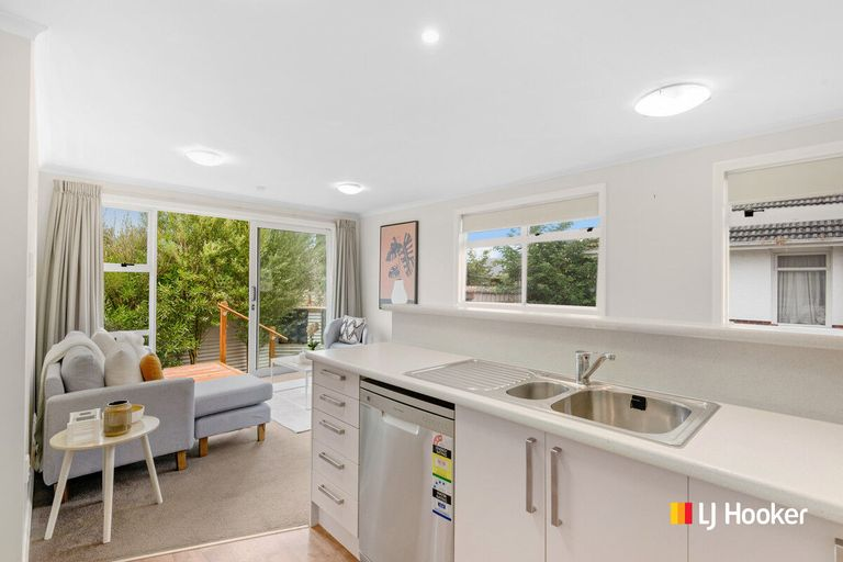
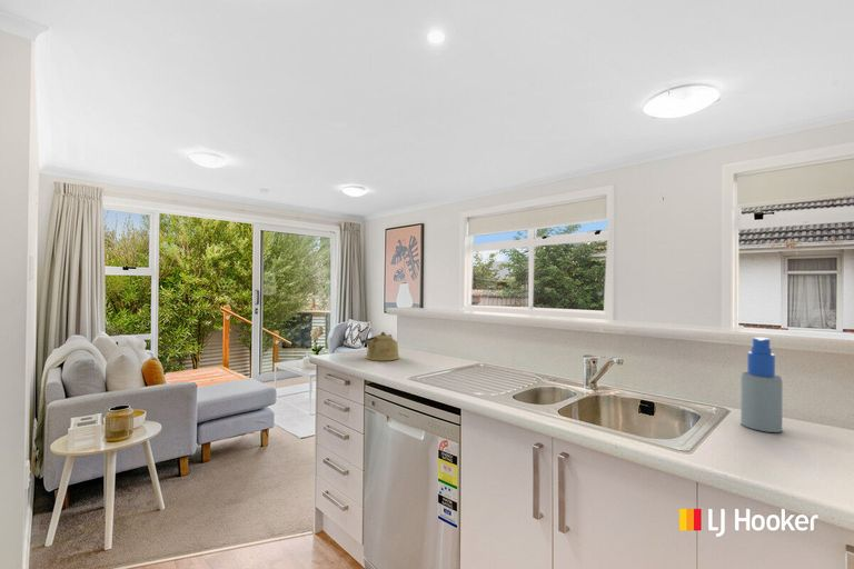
+ kettle (379, 345)
+ spray bottle (761, 381)
